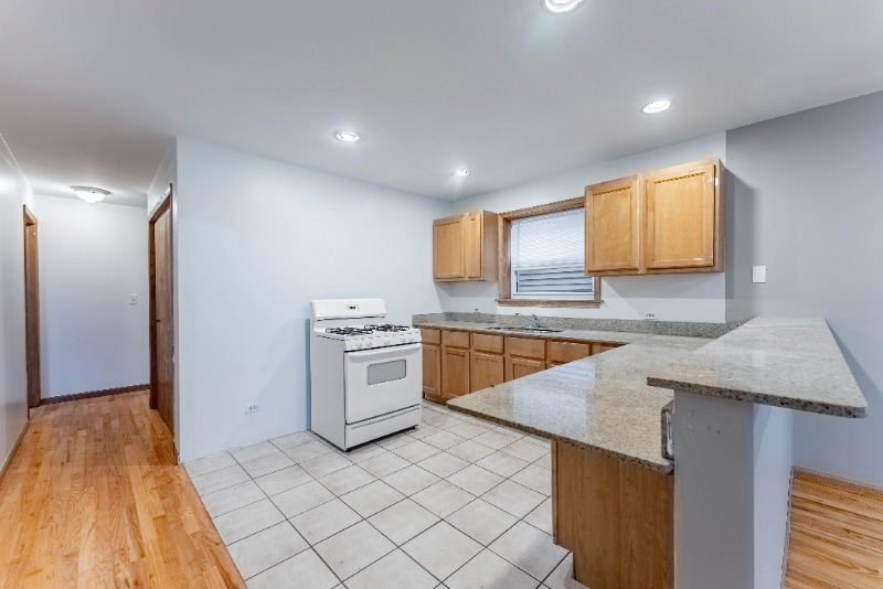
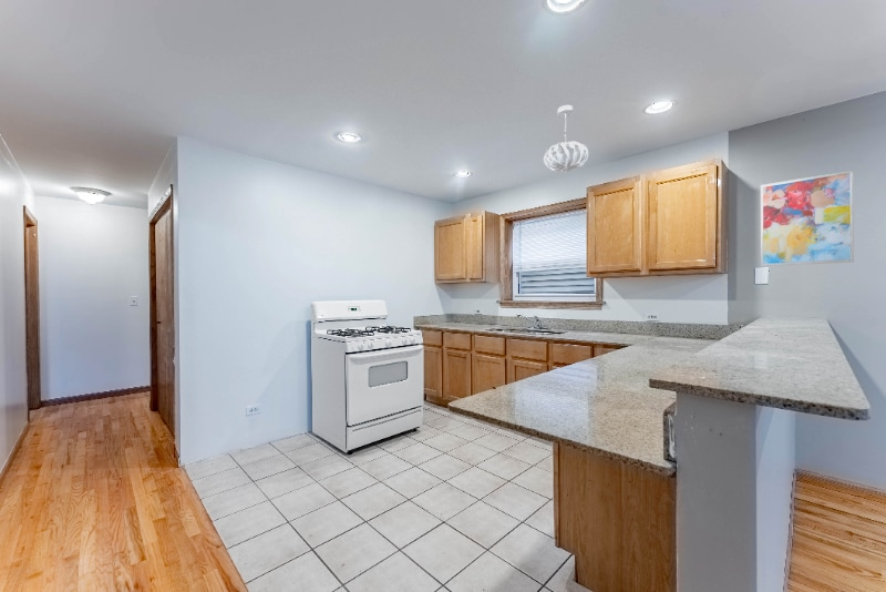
+ wall art (804, 221)
+ pendant light (565, 140)
